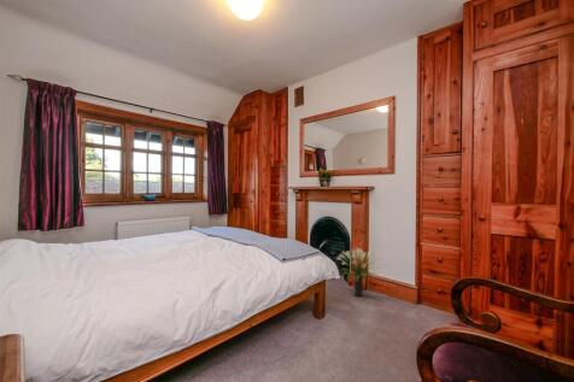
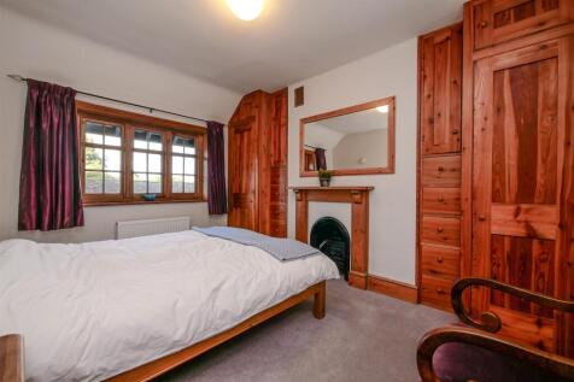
- potted plant (359, 271)
